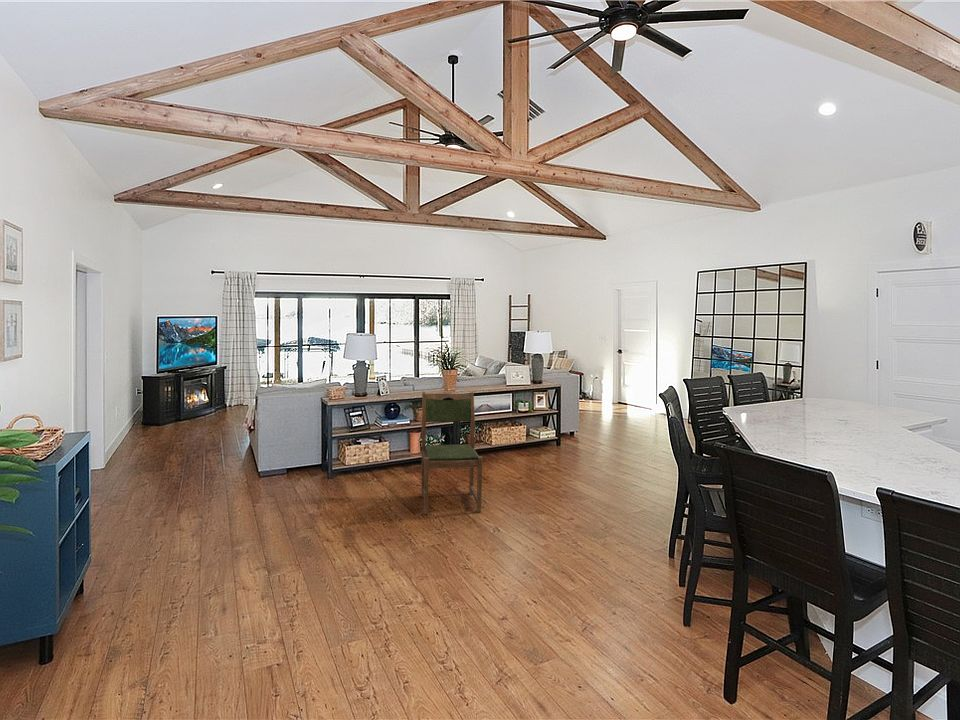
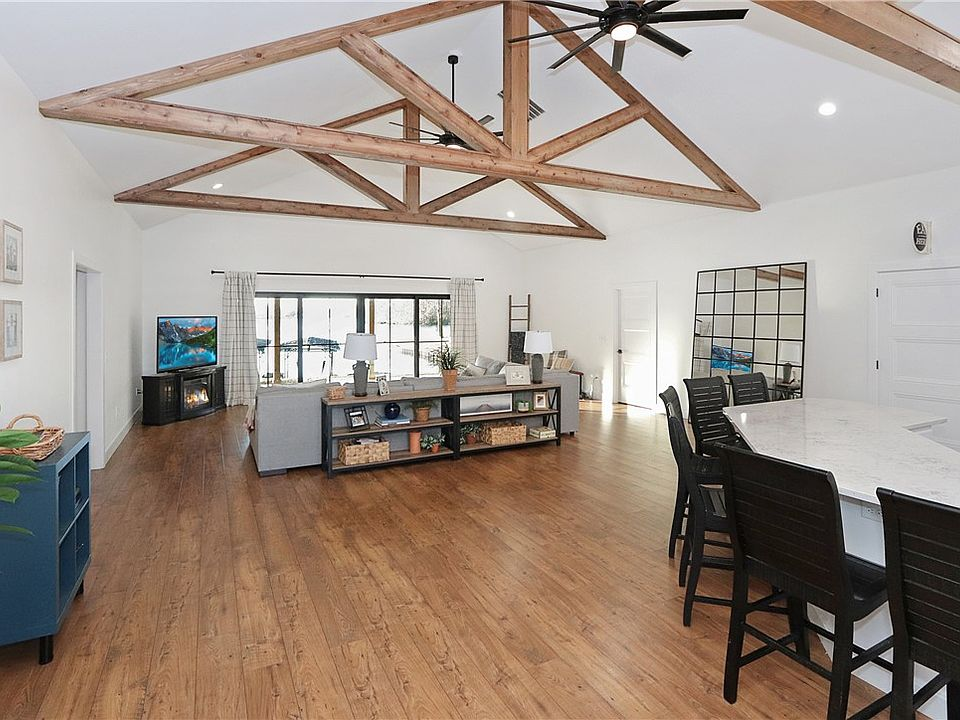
- dining chair (450, 449)
